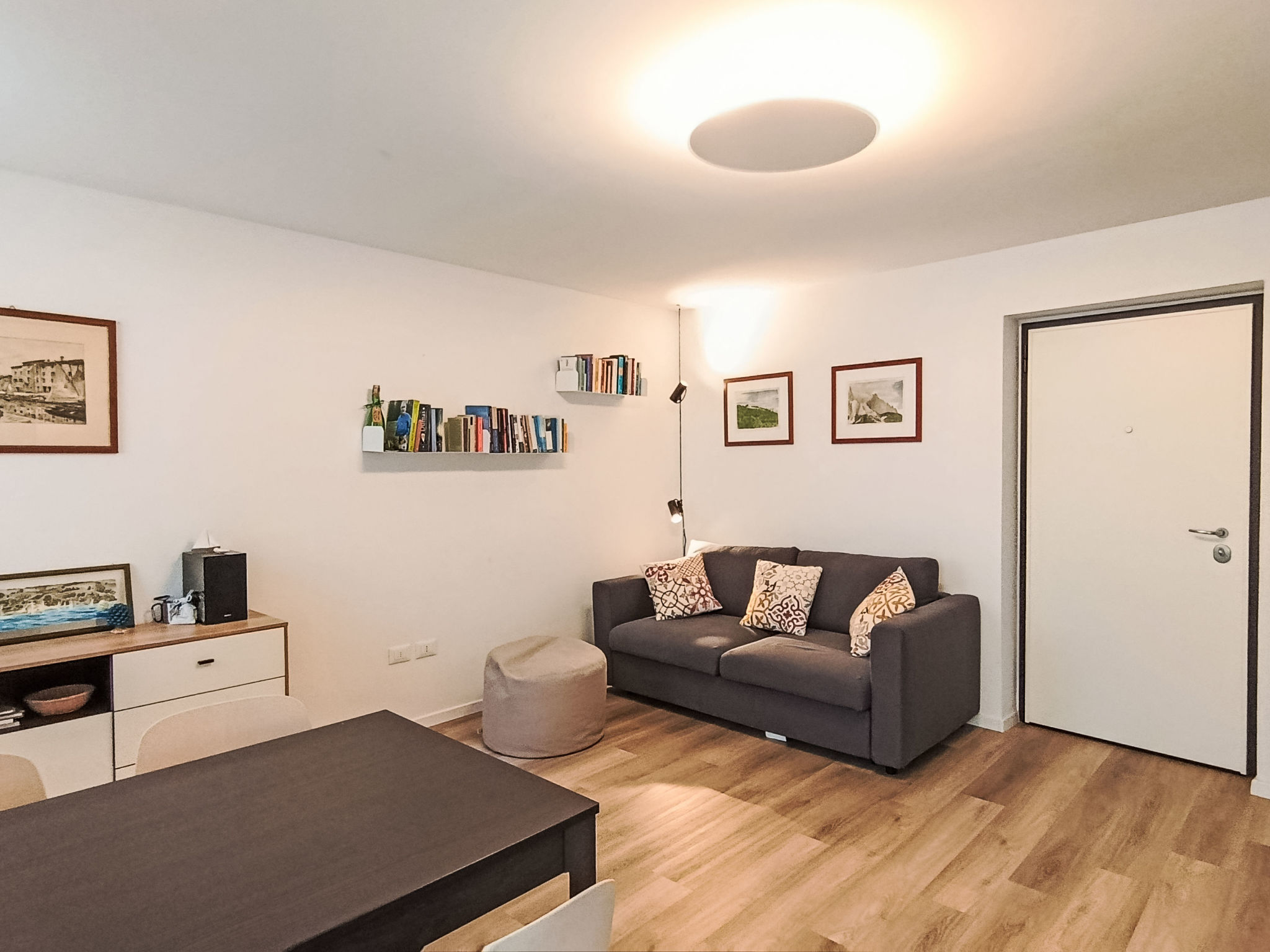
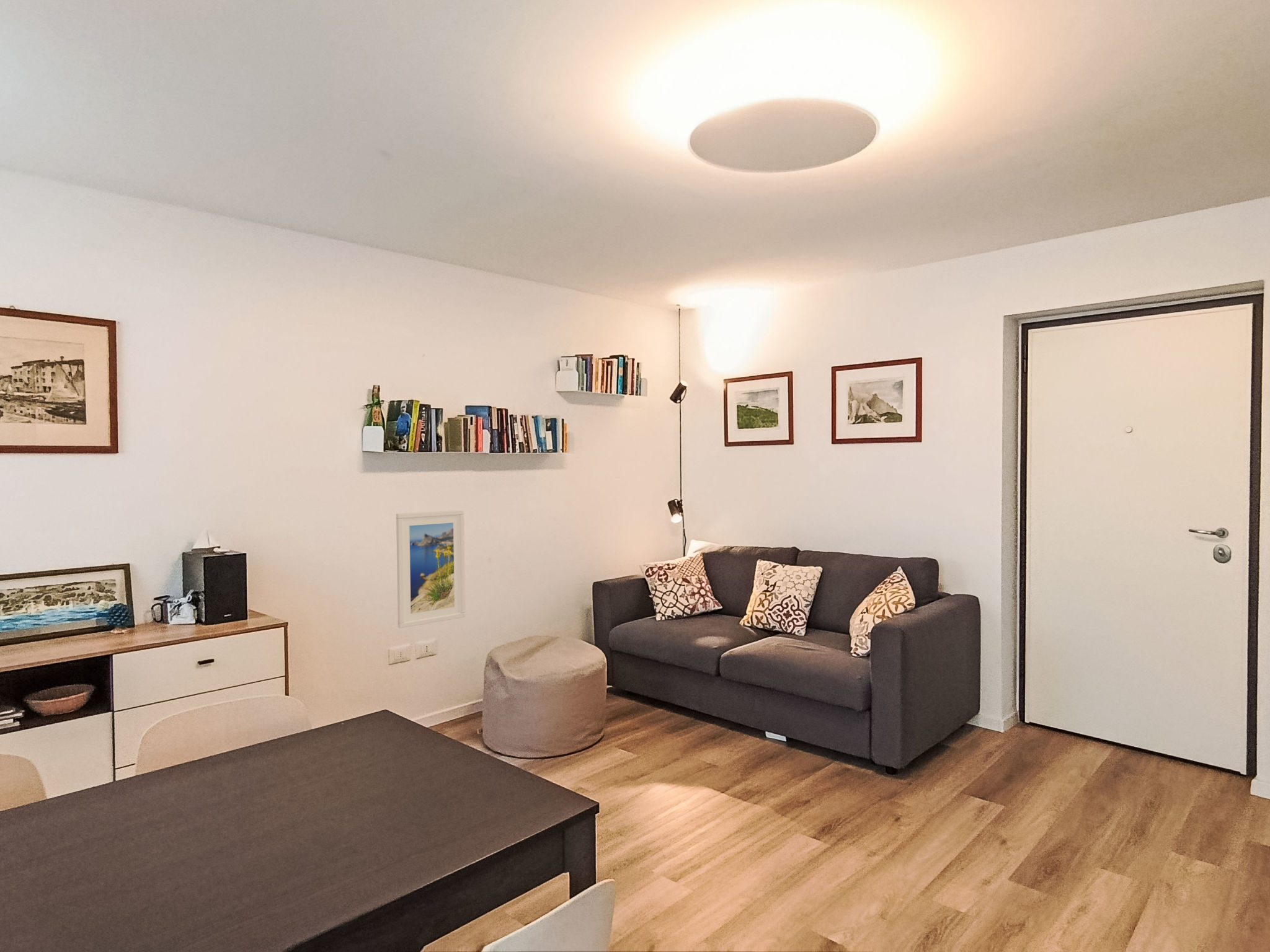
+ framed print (432, 566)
